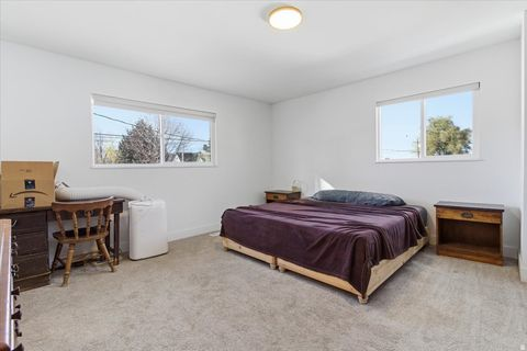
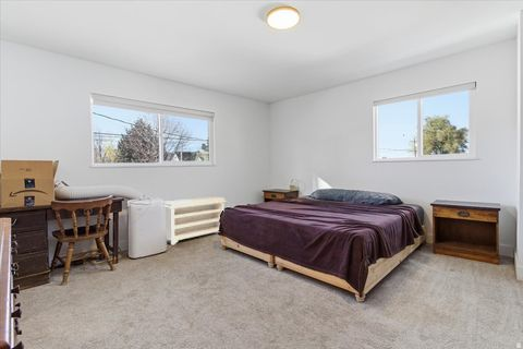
+ bench (194, 218)
